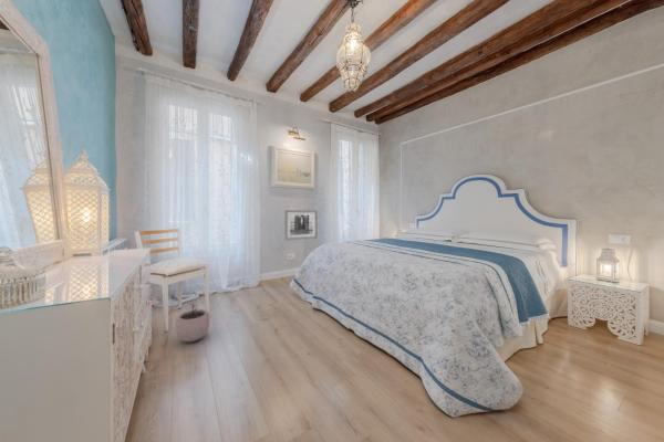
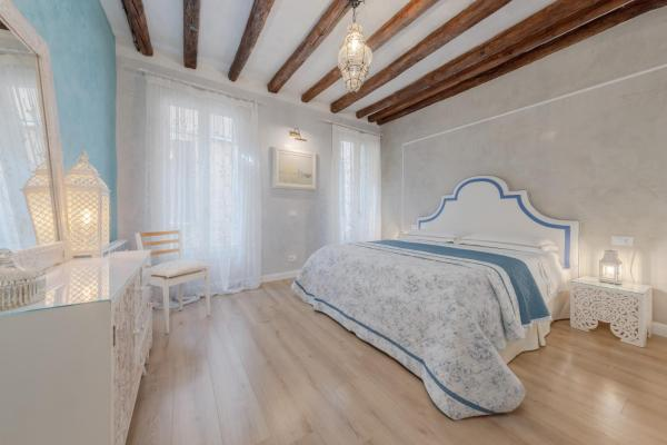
- plant pot (193, 320)
- wall art (301, 224)
